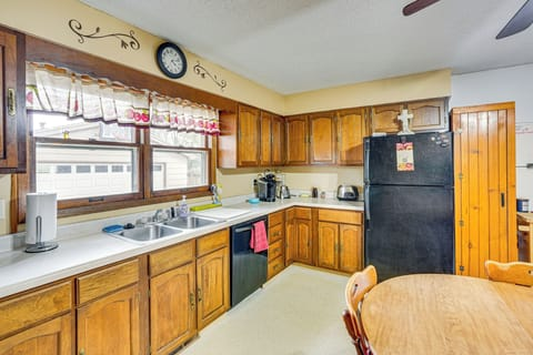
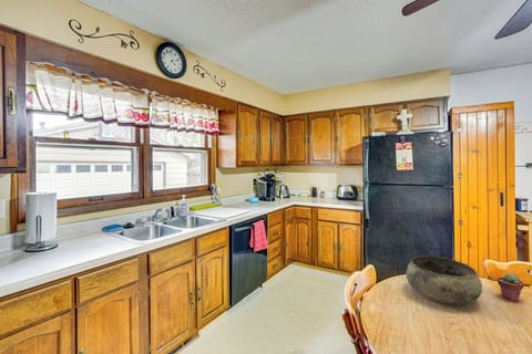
+ bowl (441, 279)
+ potted succulent (510, 285)
